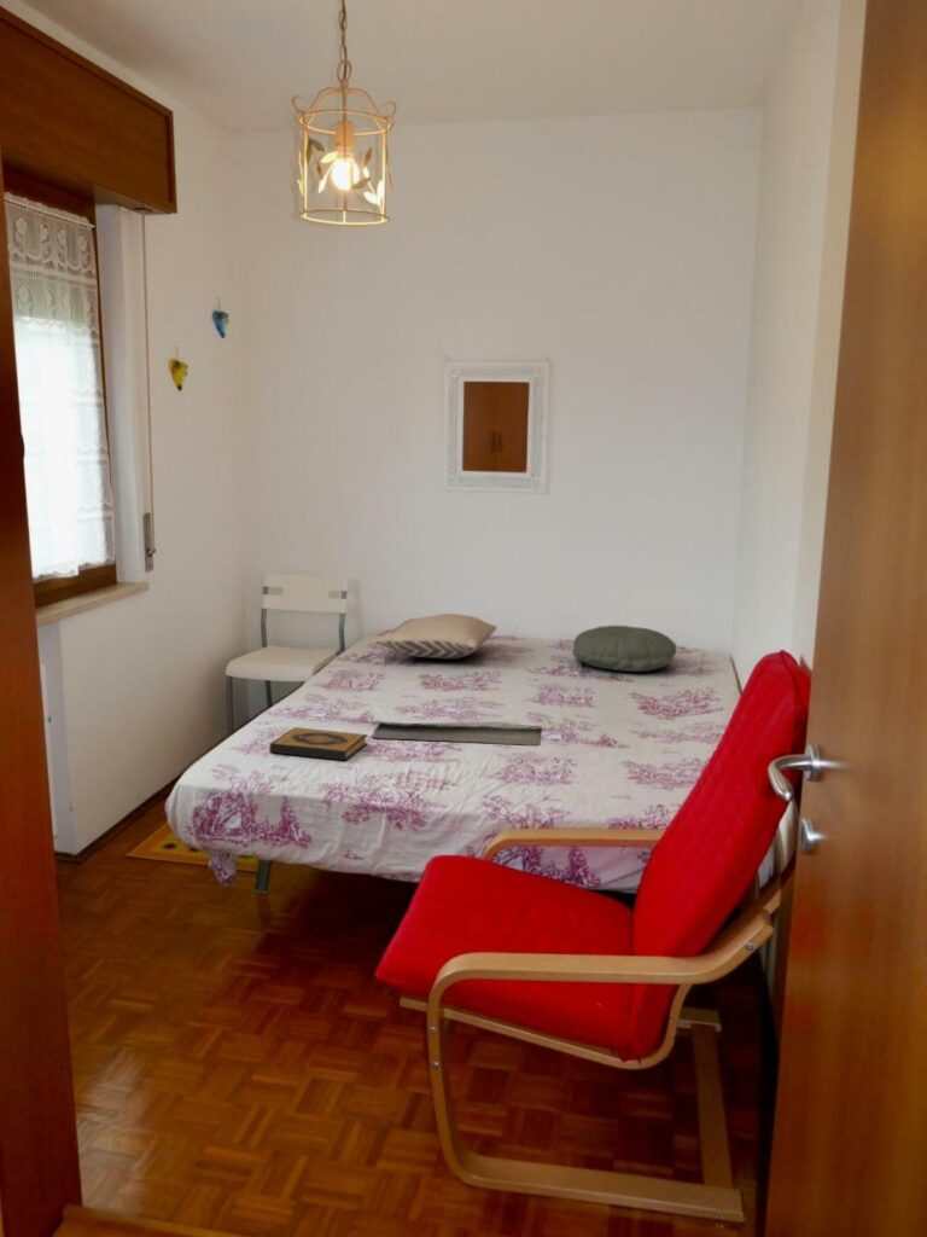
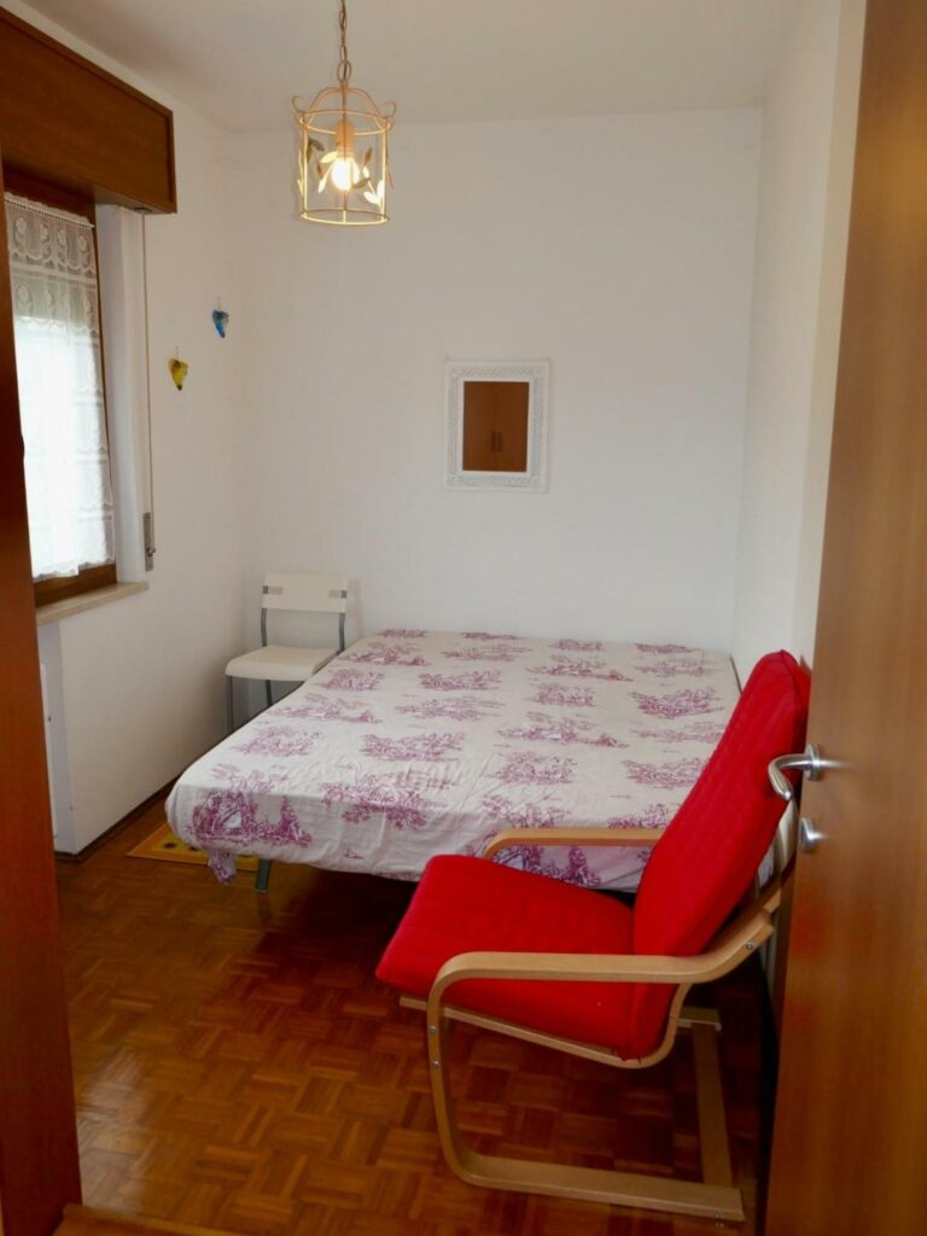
- pillow (437, 635)
- bath mat (456, 733)
- pillow (624, 646)
- hardback book (319, 743)
